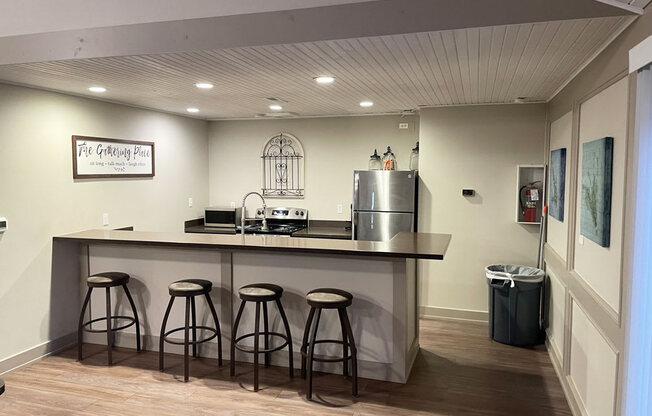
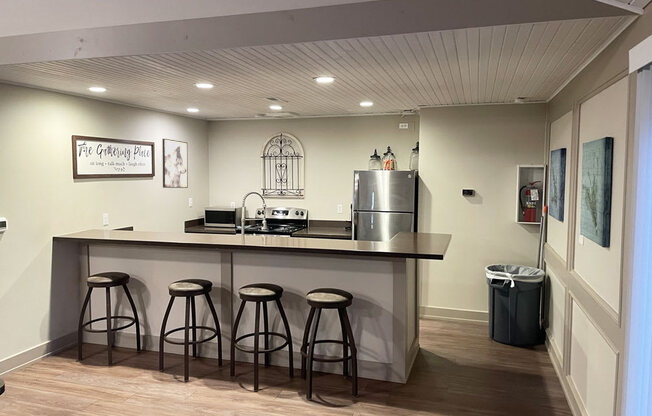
+ wall art (175, 164)
